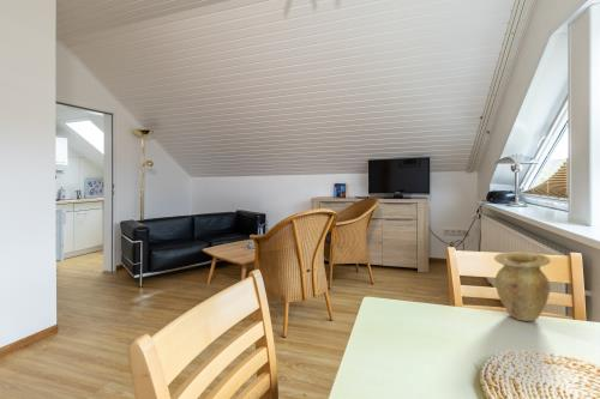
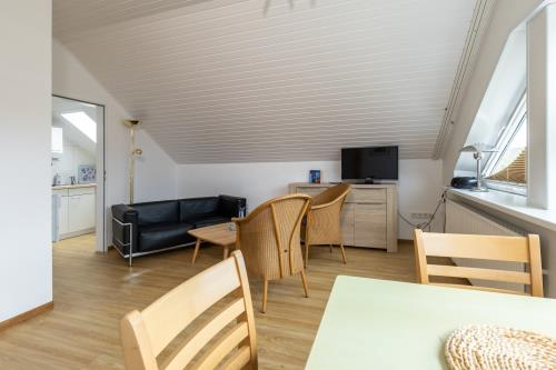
- vase (521, 285)
